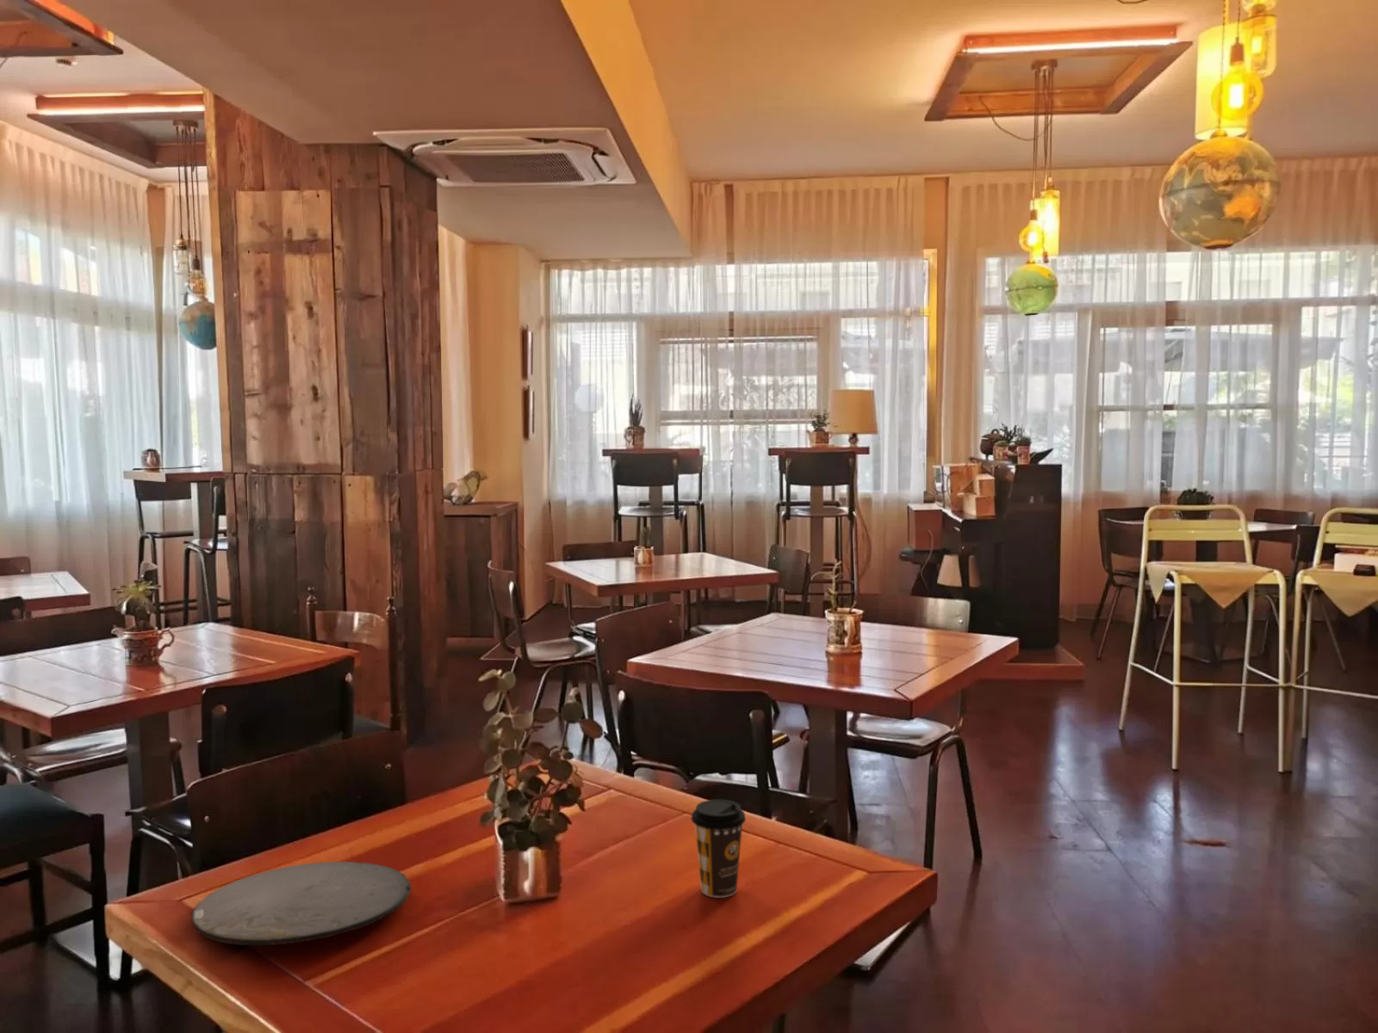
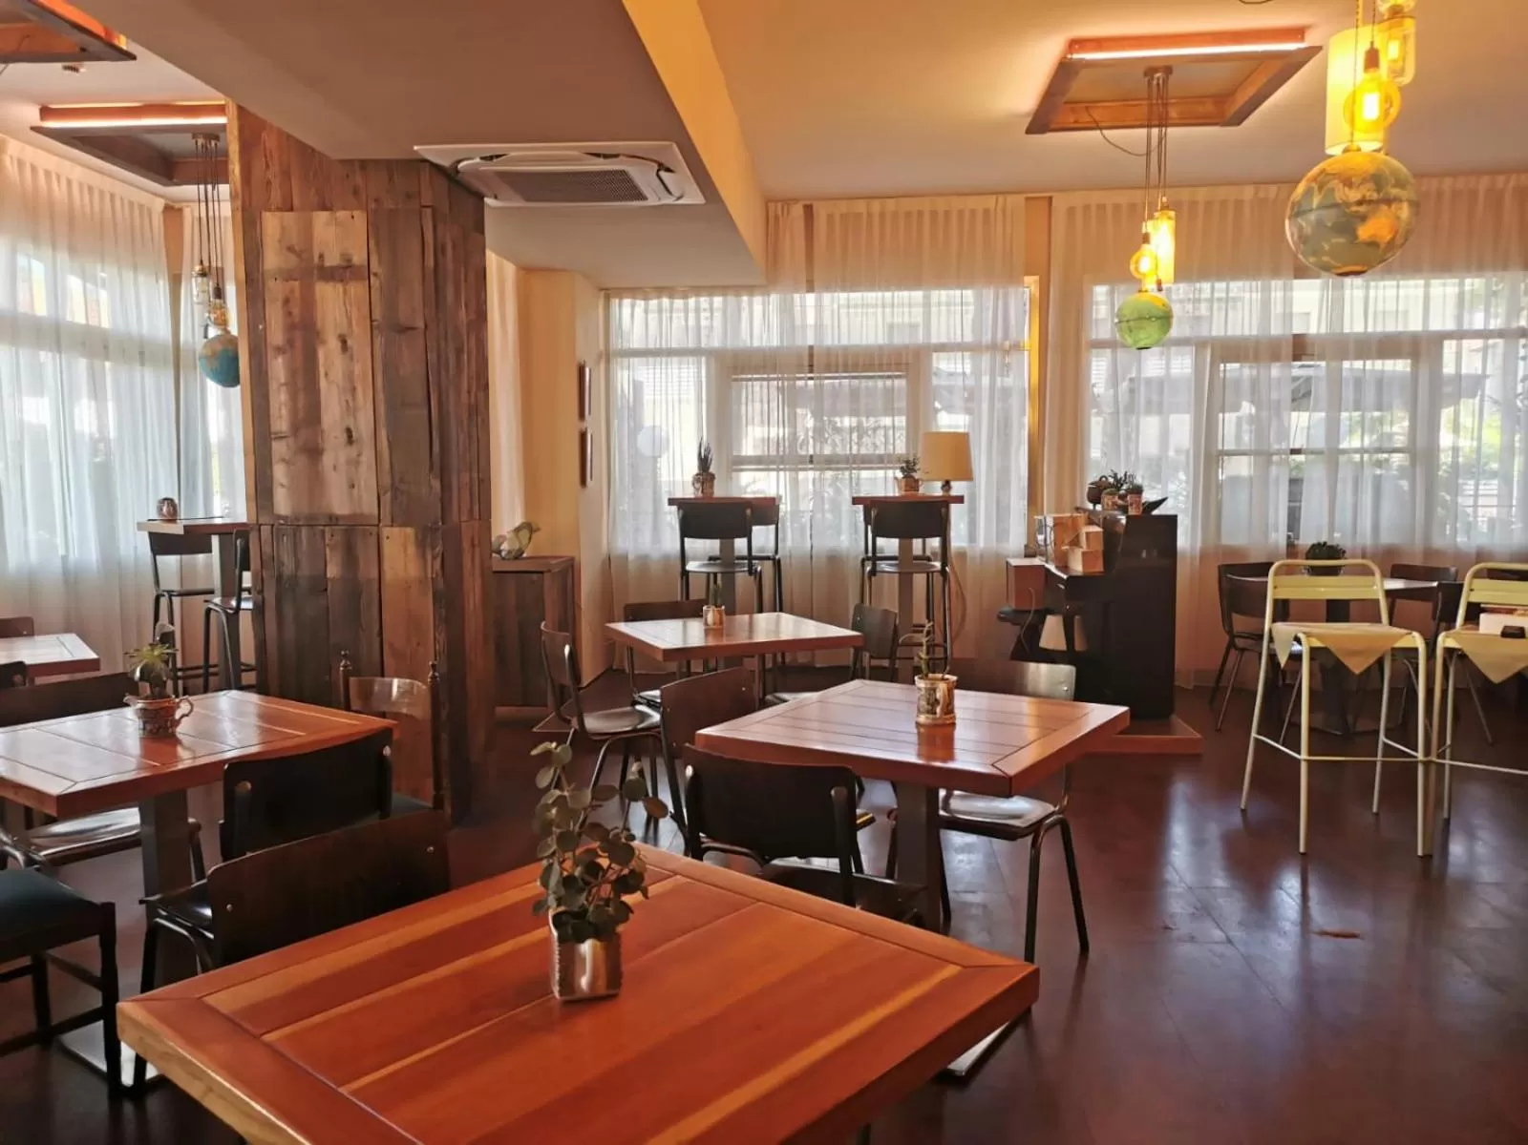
- coffee cup (718, 847)
- plate (306, 898)
